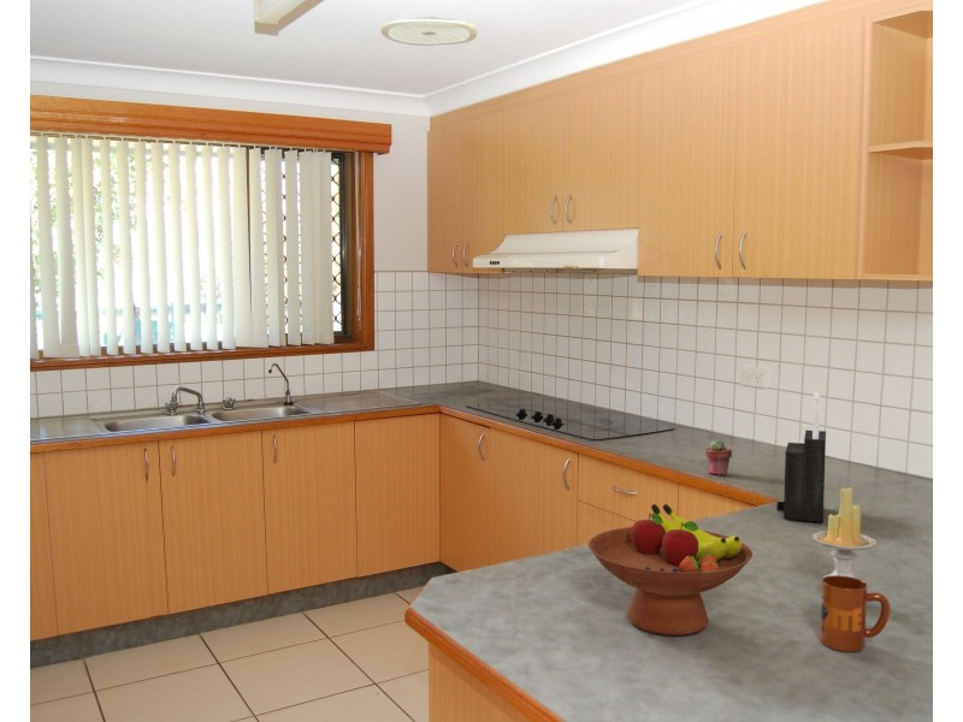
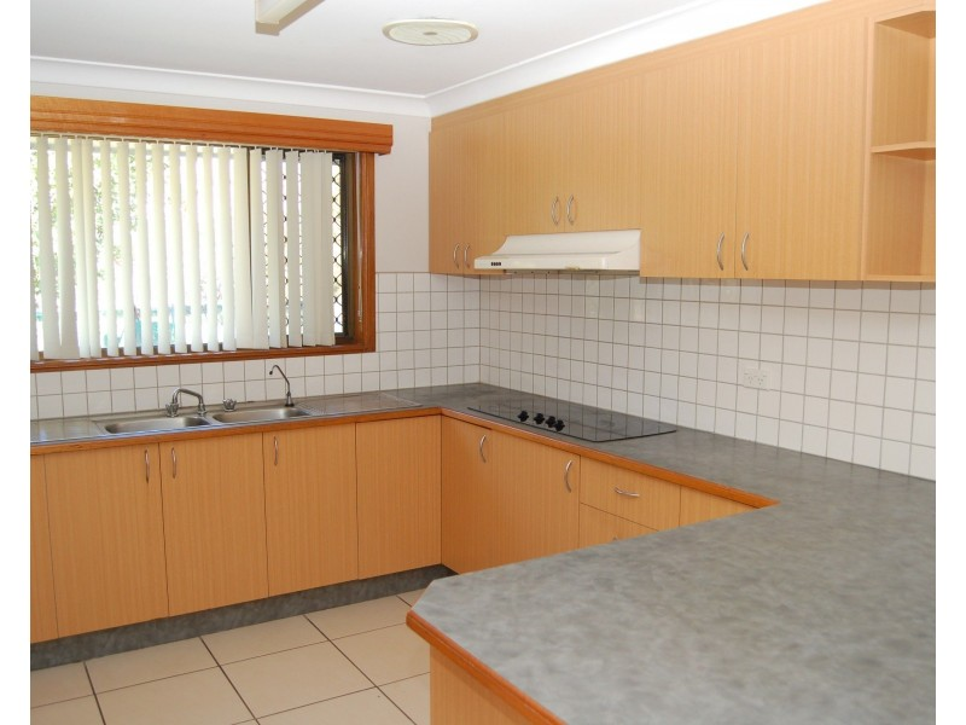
- potted succulent (717, 456)
- candle (844, 543)
- mug (855, 614)
- knife block (800, 454)
- fruit bowl (668, 569)
